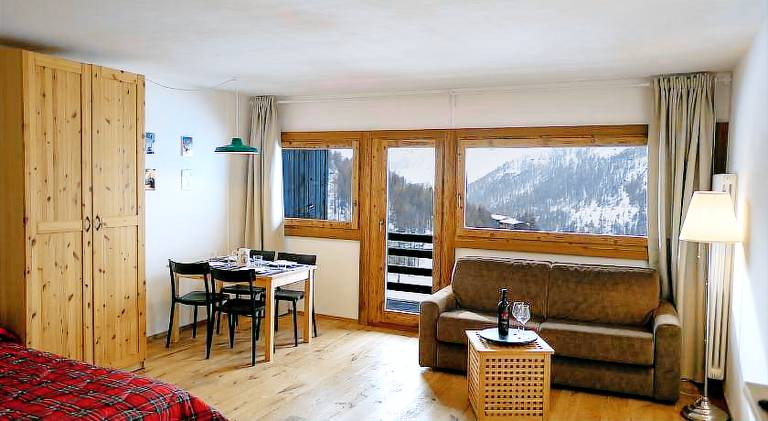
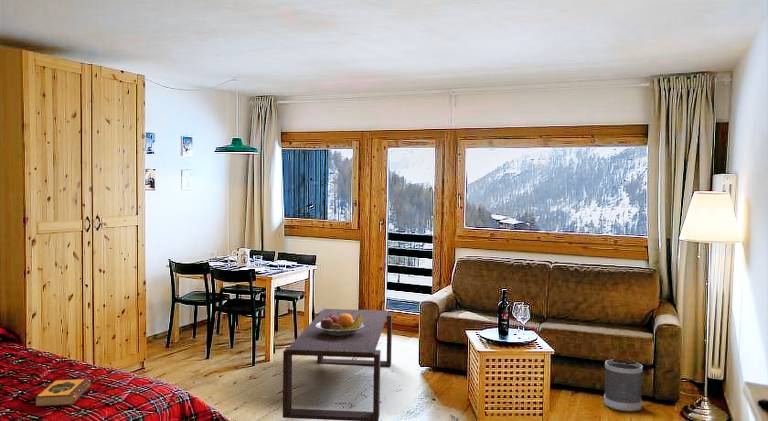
+ coffee table (344, 356)
+ wastebasket (623, 384)
+ fruit bowl (339, 322)
+ hardback book (64, 391)
